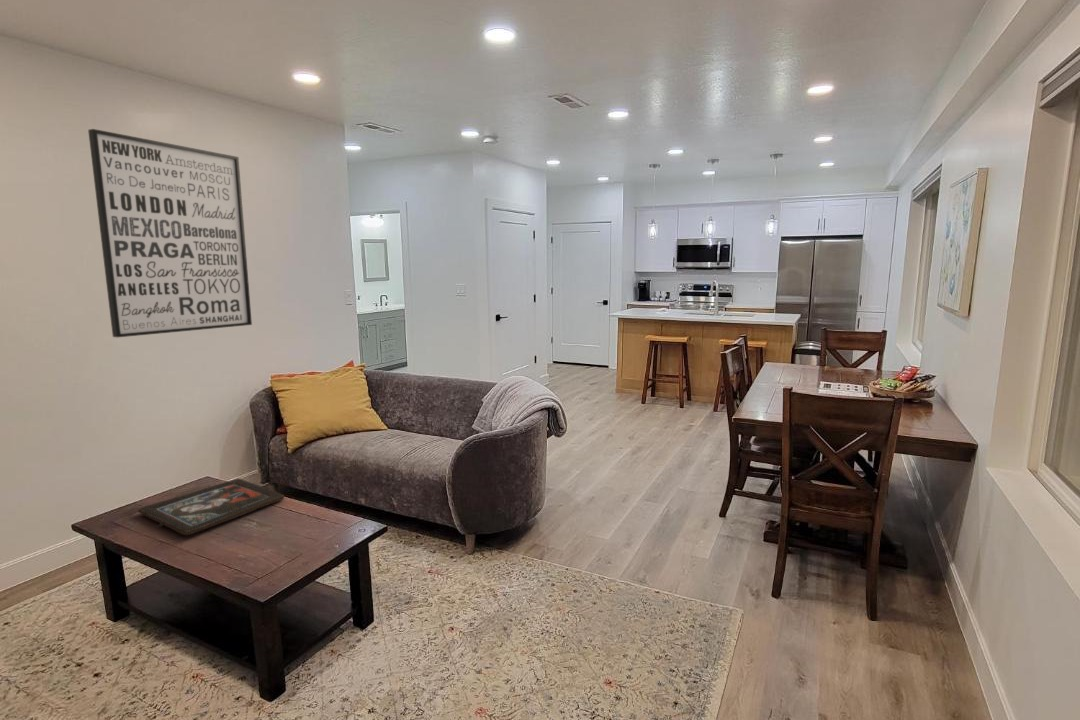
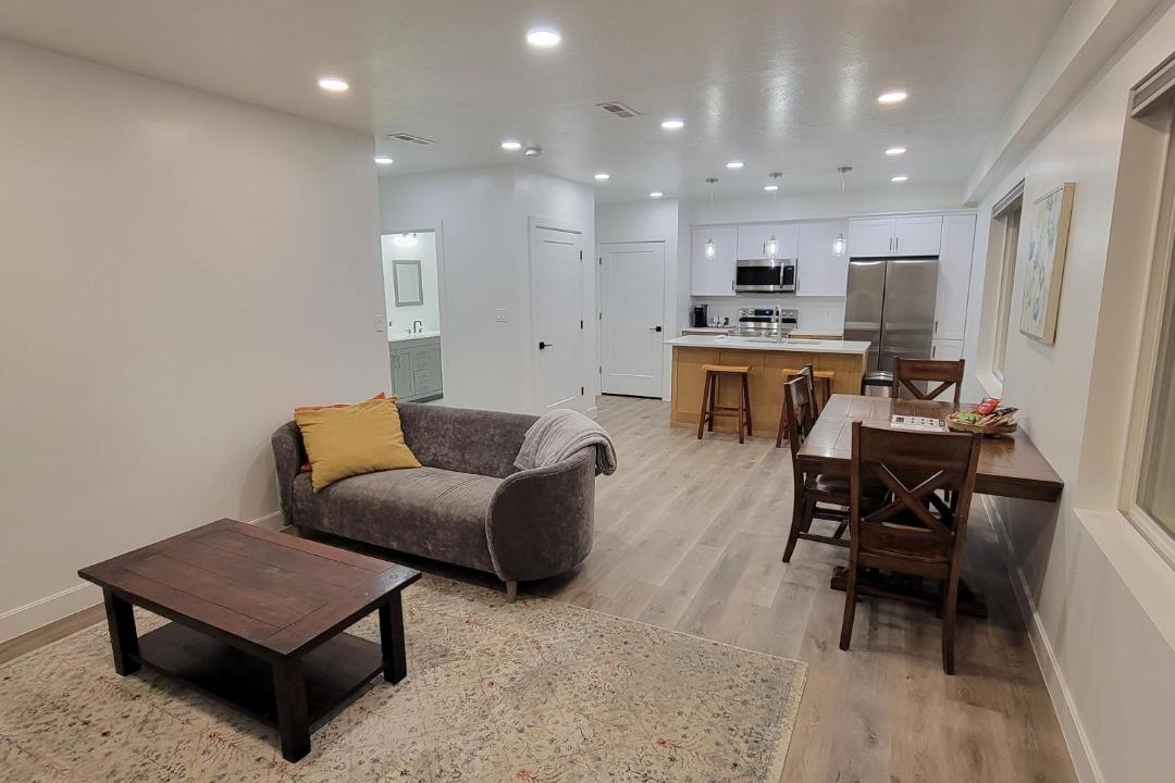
- religious icon (213, 504)
- wall art (180, 239)
